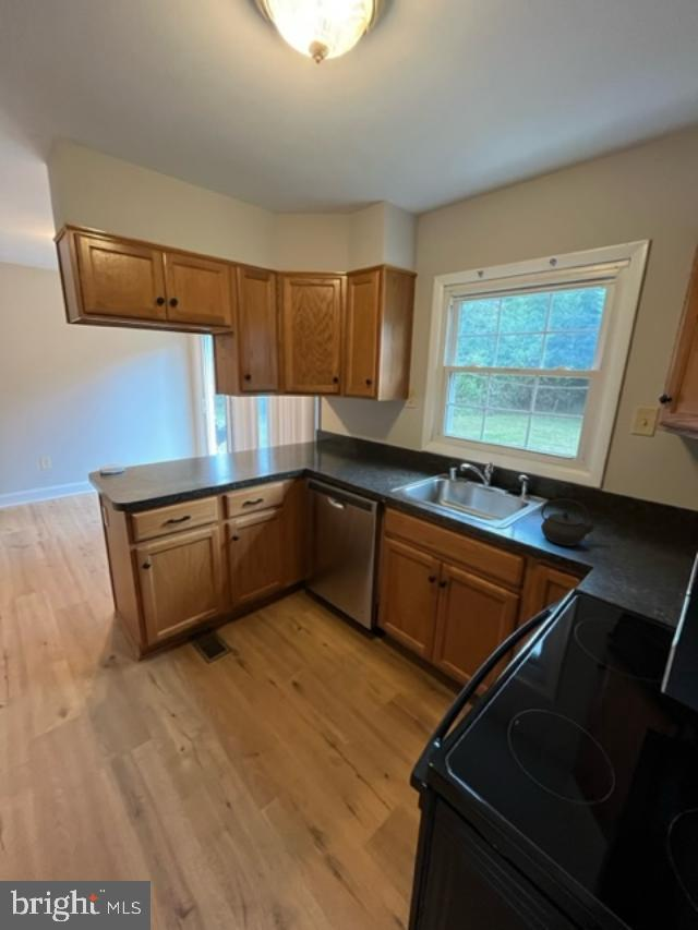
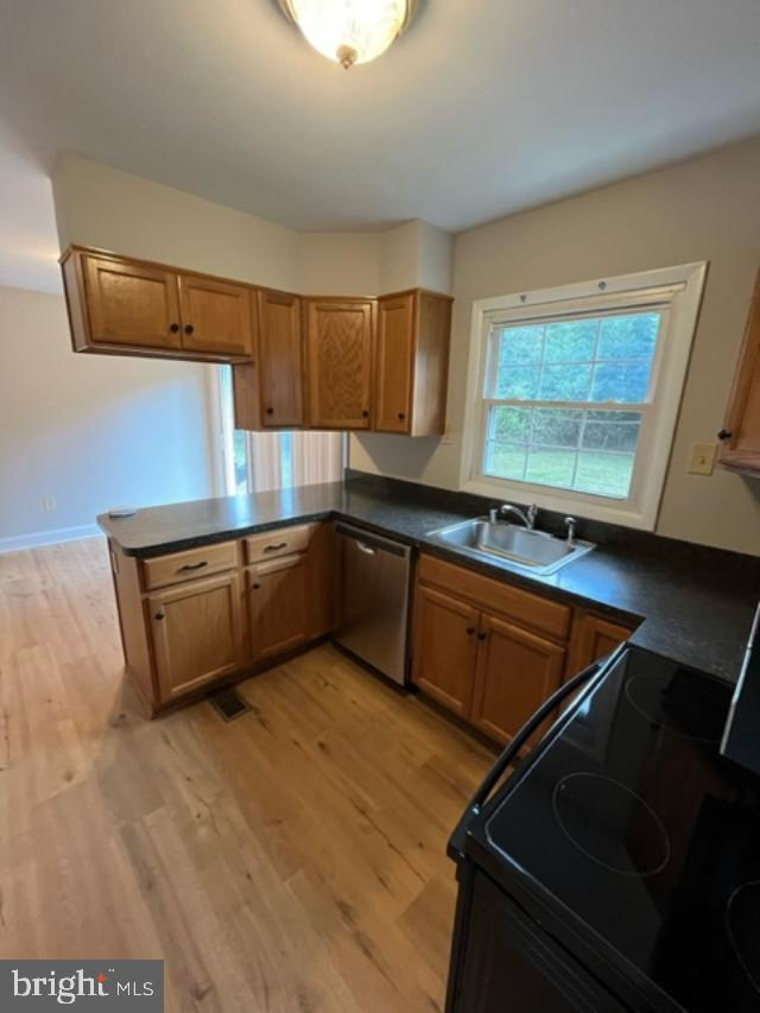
- kettle (567, 520)
